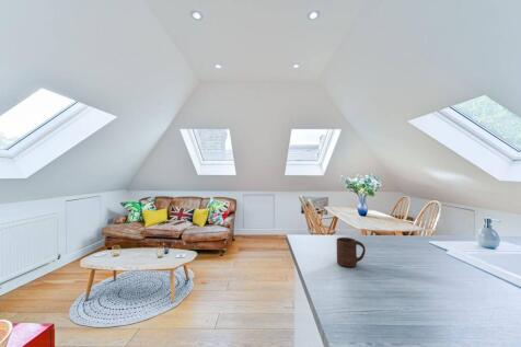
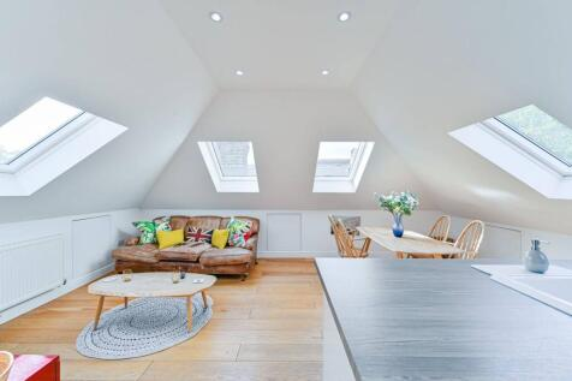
- cup (349, 252)
